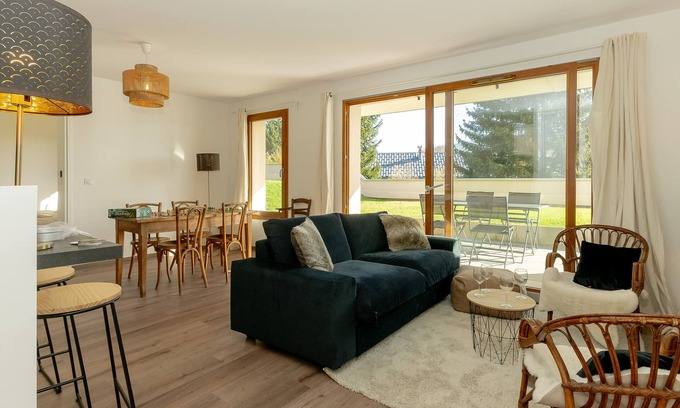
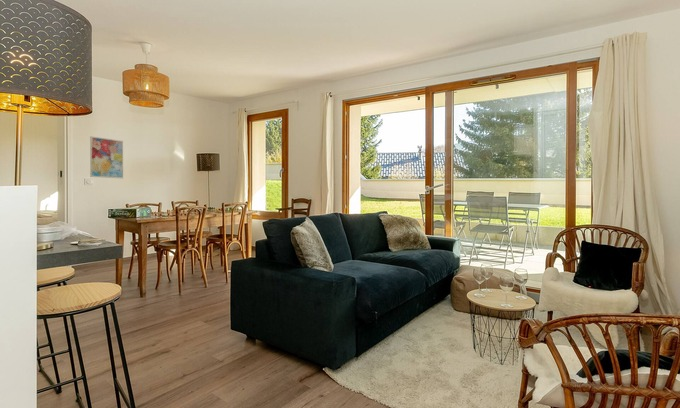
+ wall art (107, 158)
